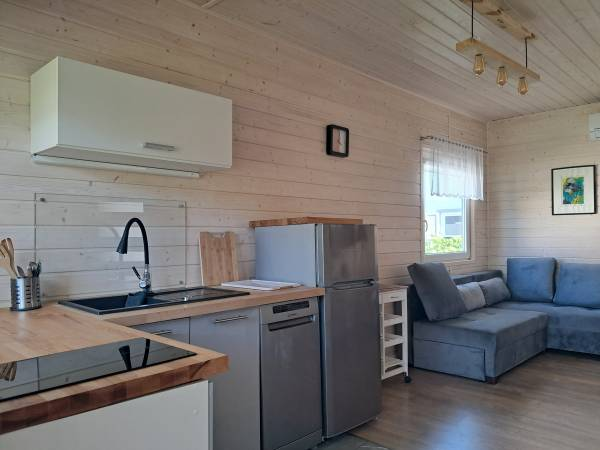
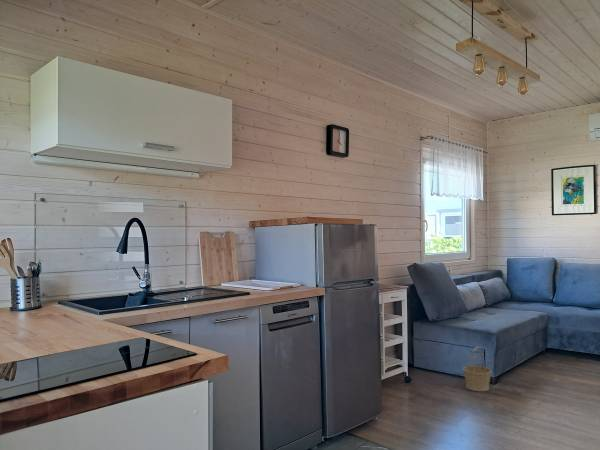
+ basket (477, 367)
